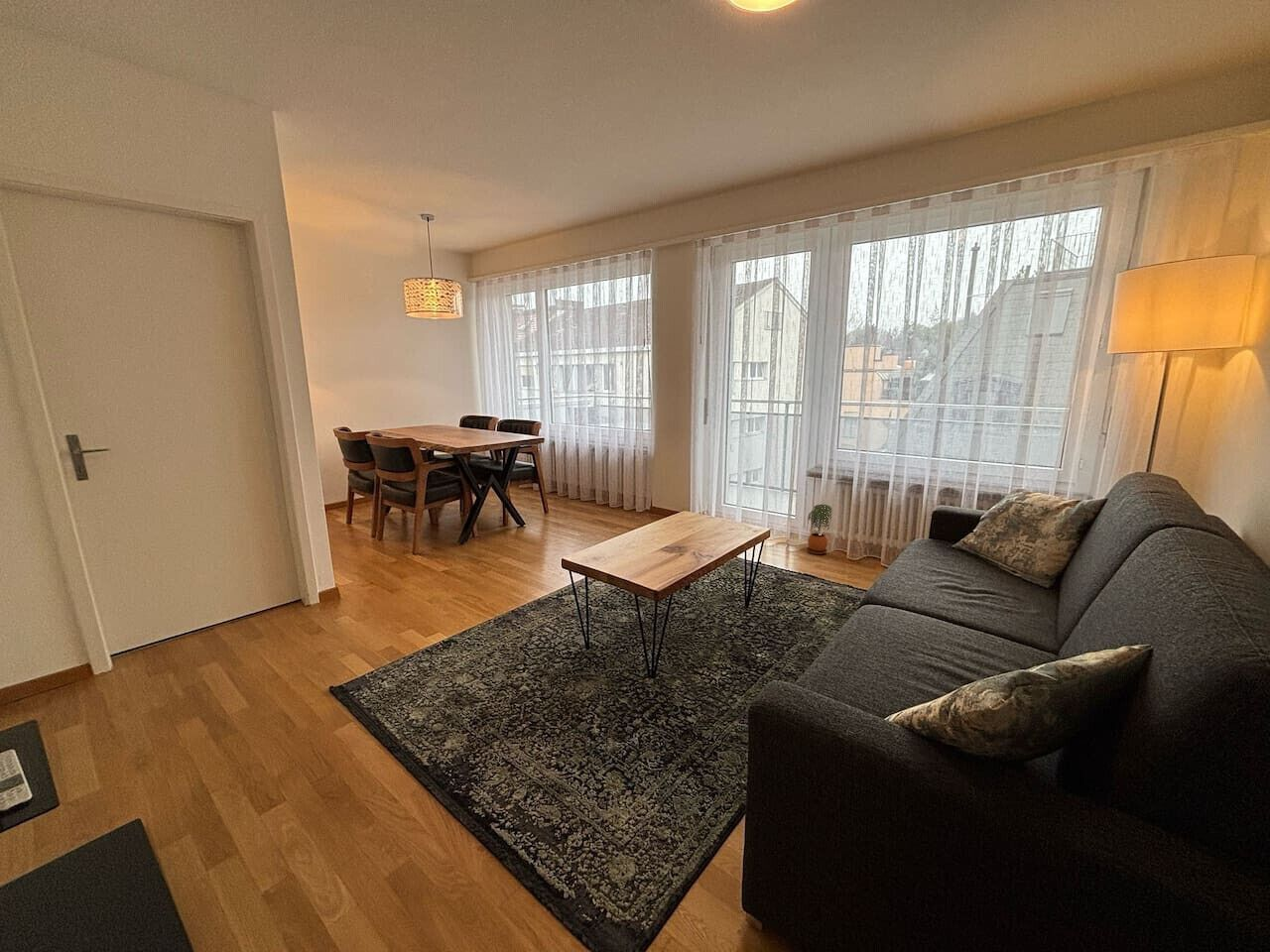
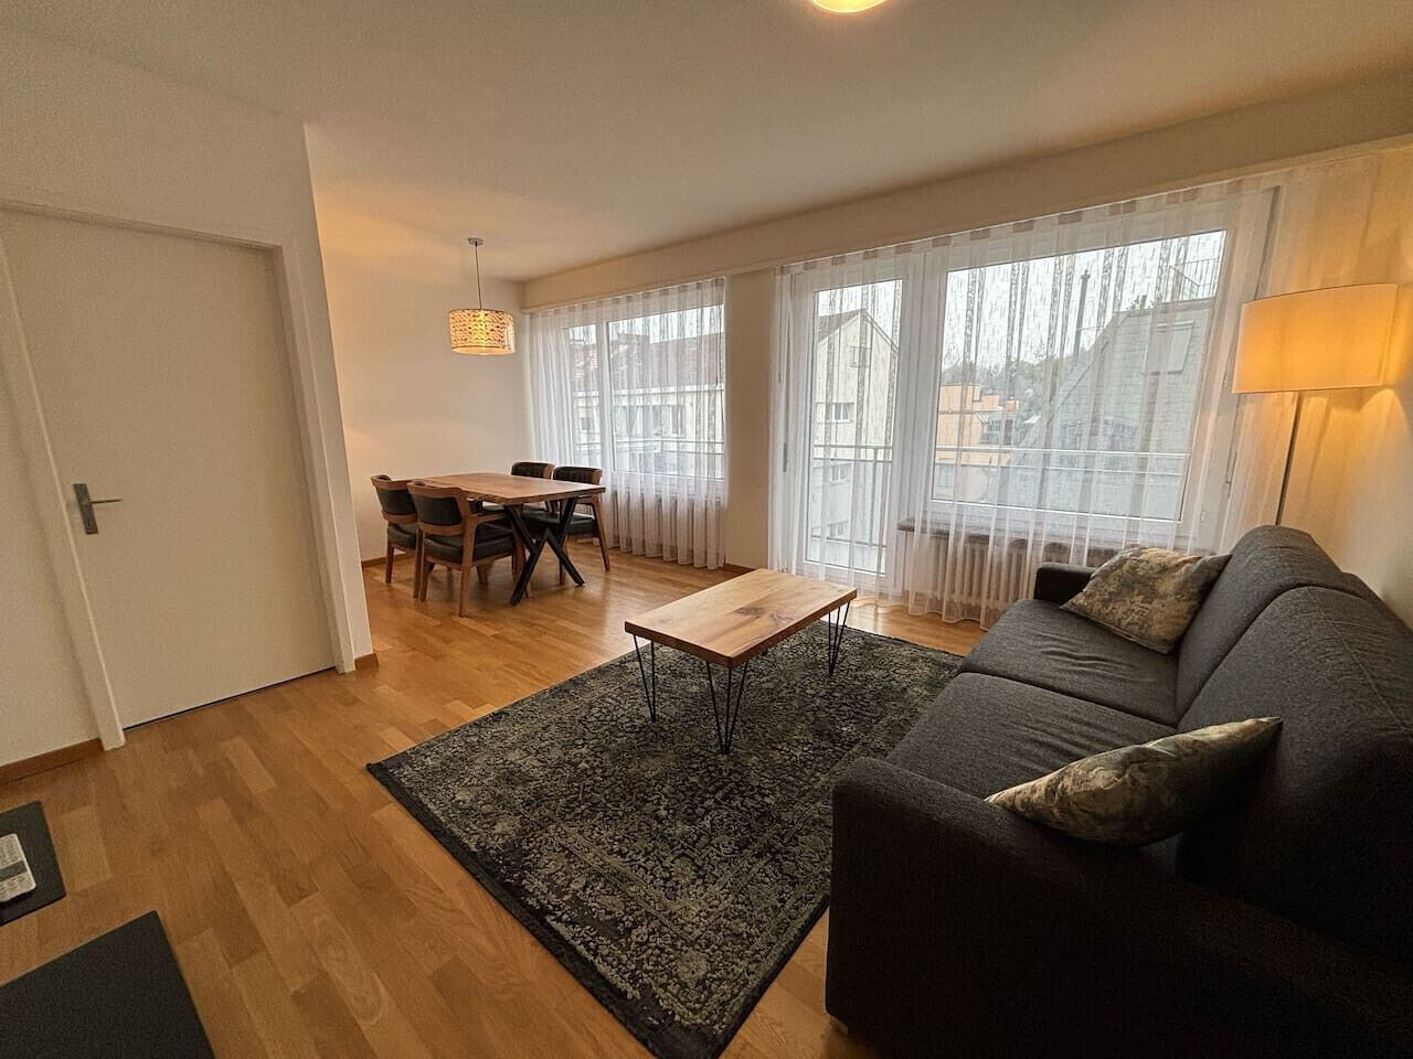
- potted plant (818, 528)
